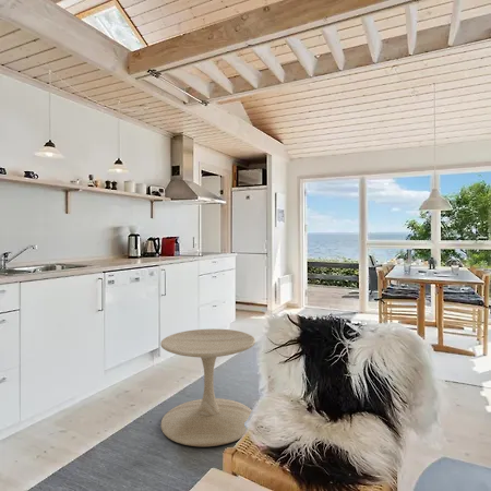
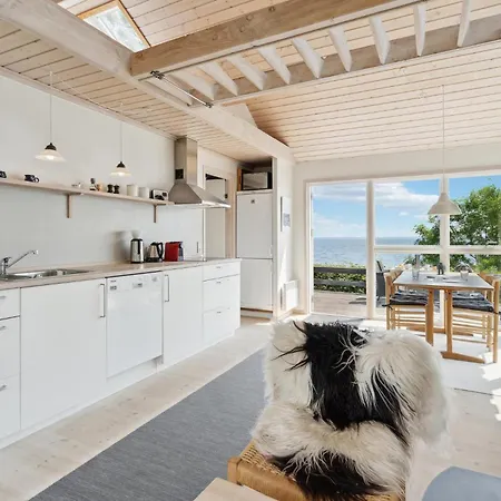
- side table (208, 380)
